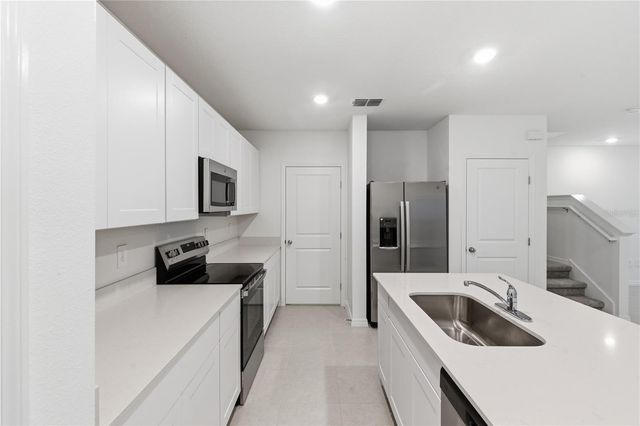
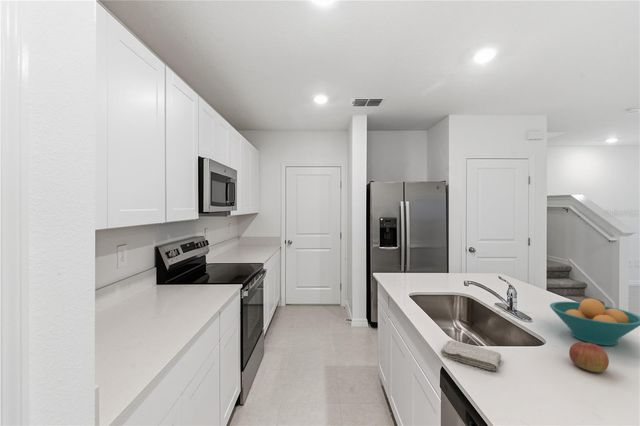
+ apple (588, 355)
+ fruit bowl (593, 319)
+ washcloth (470, 353)
